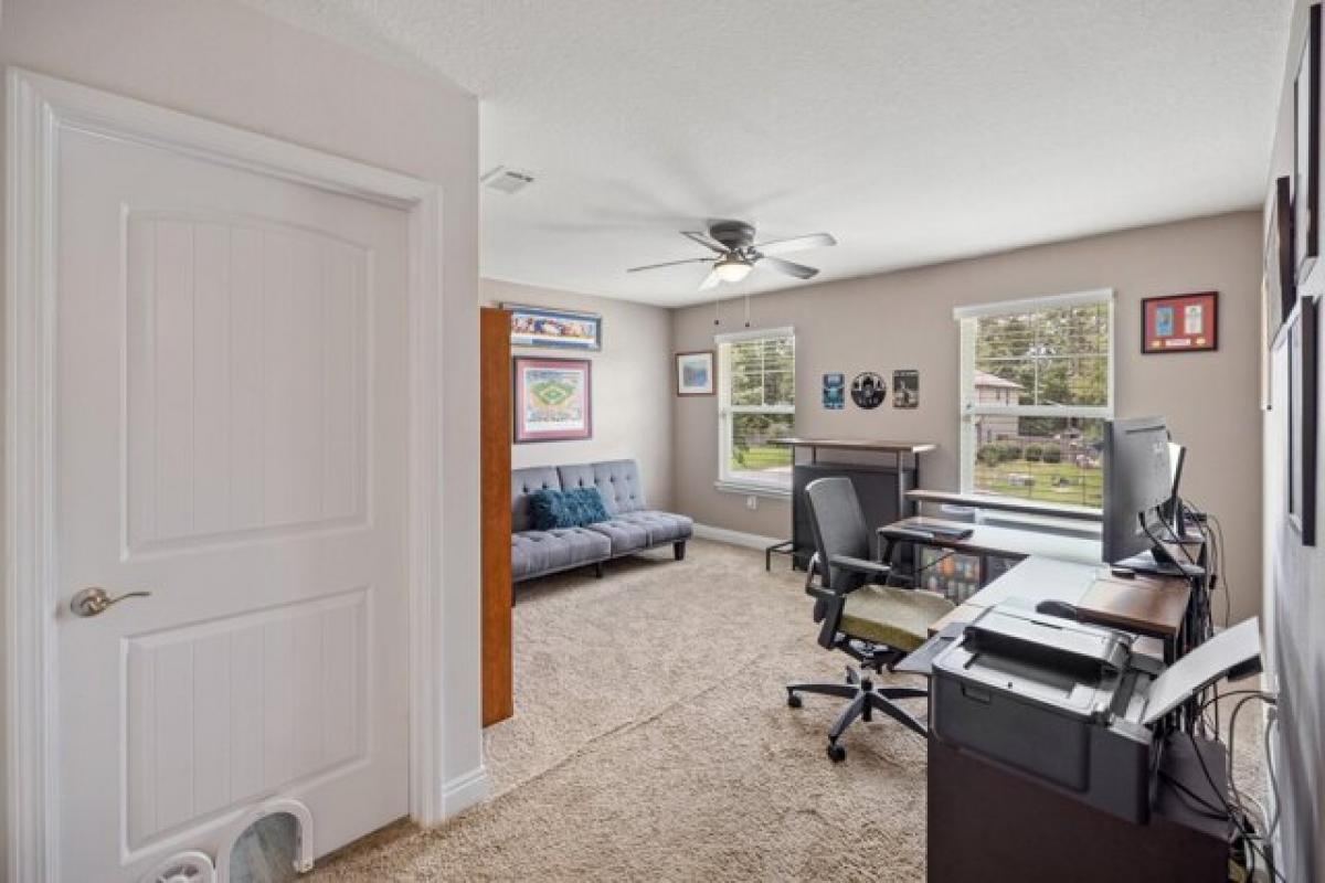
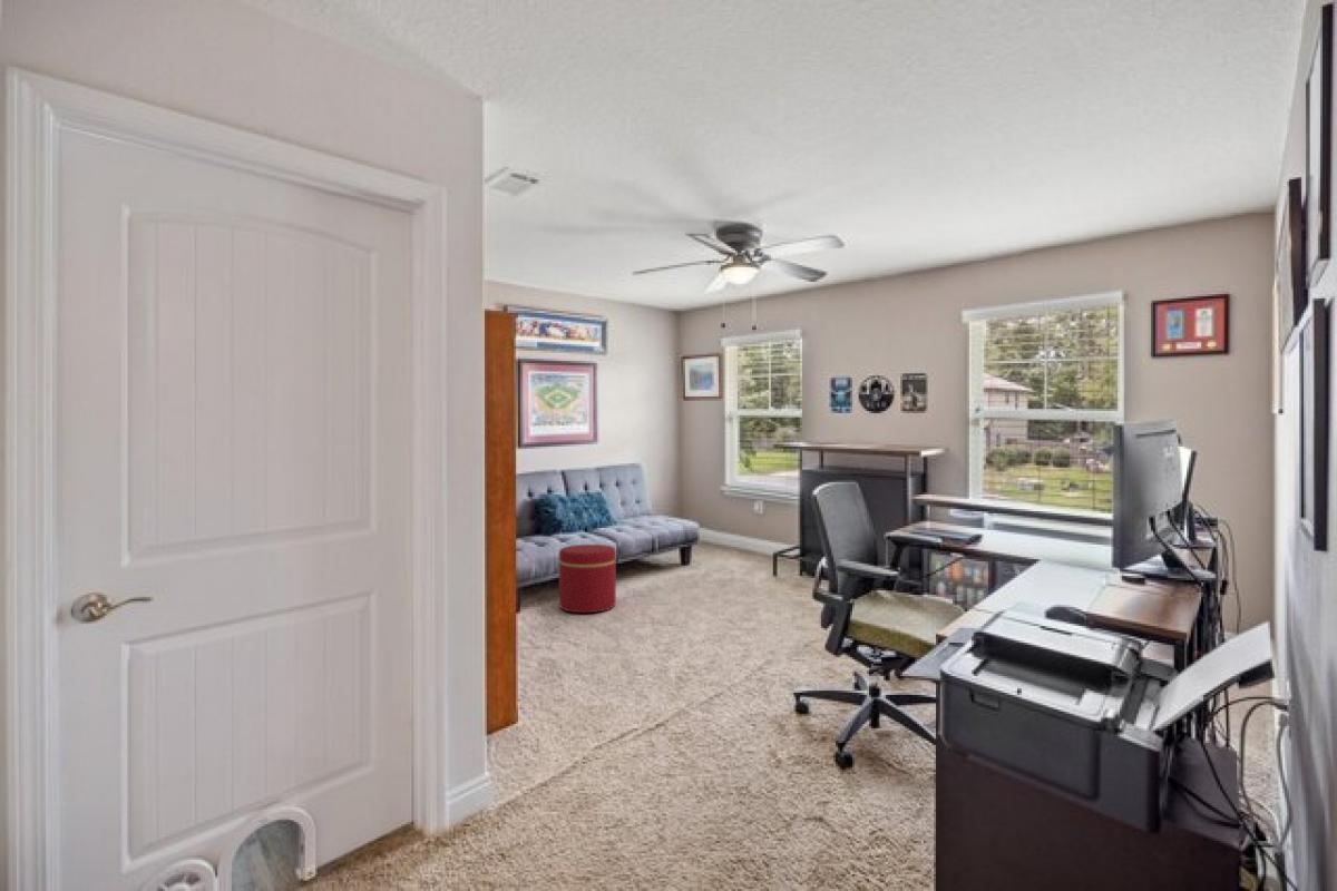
+ ottoman (587, 577)
